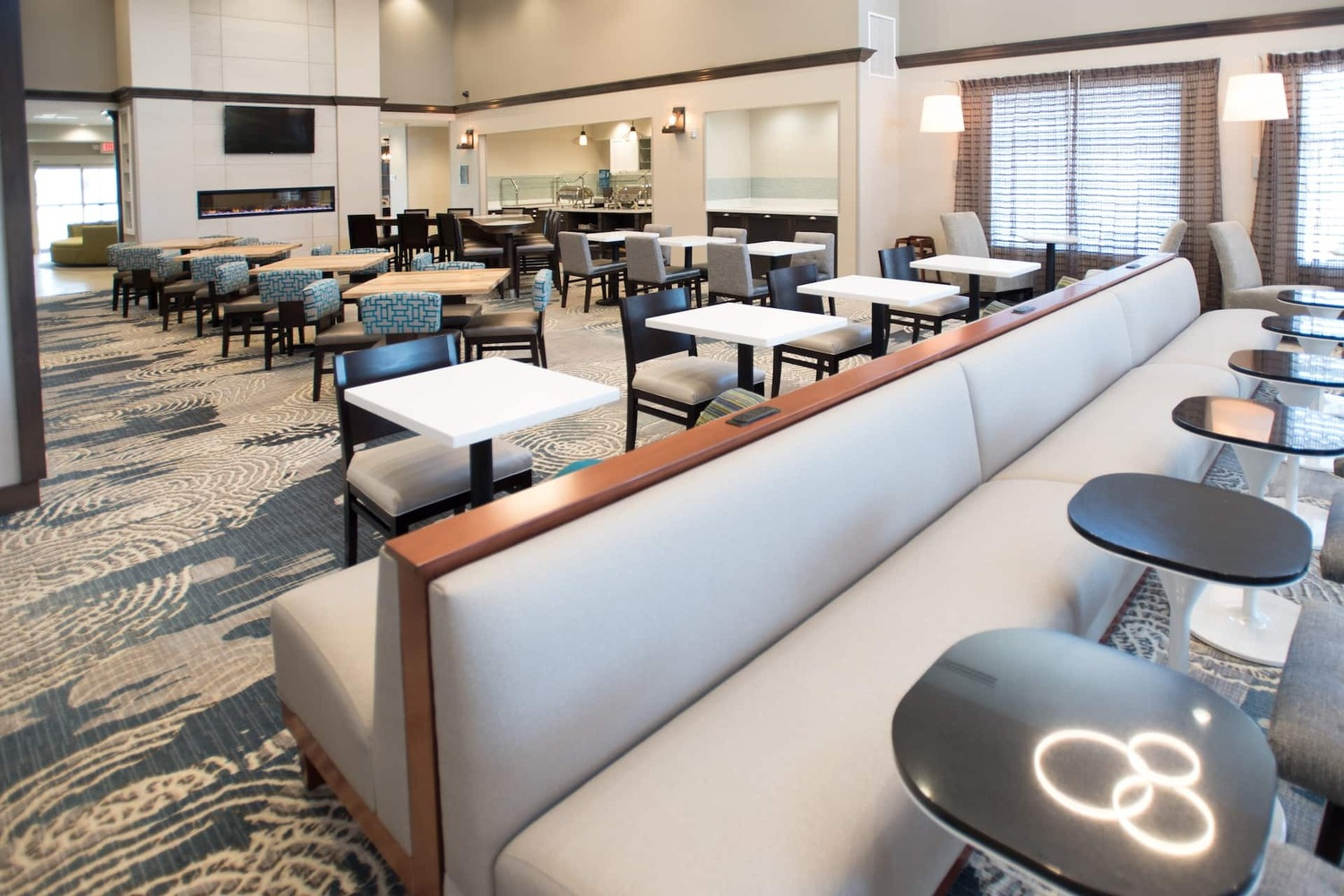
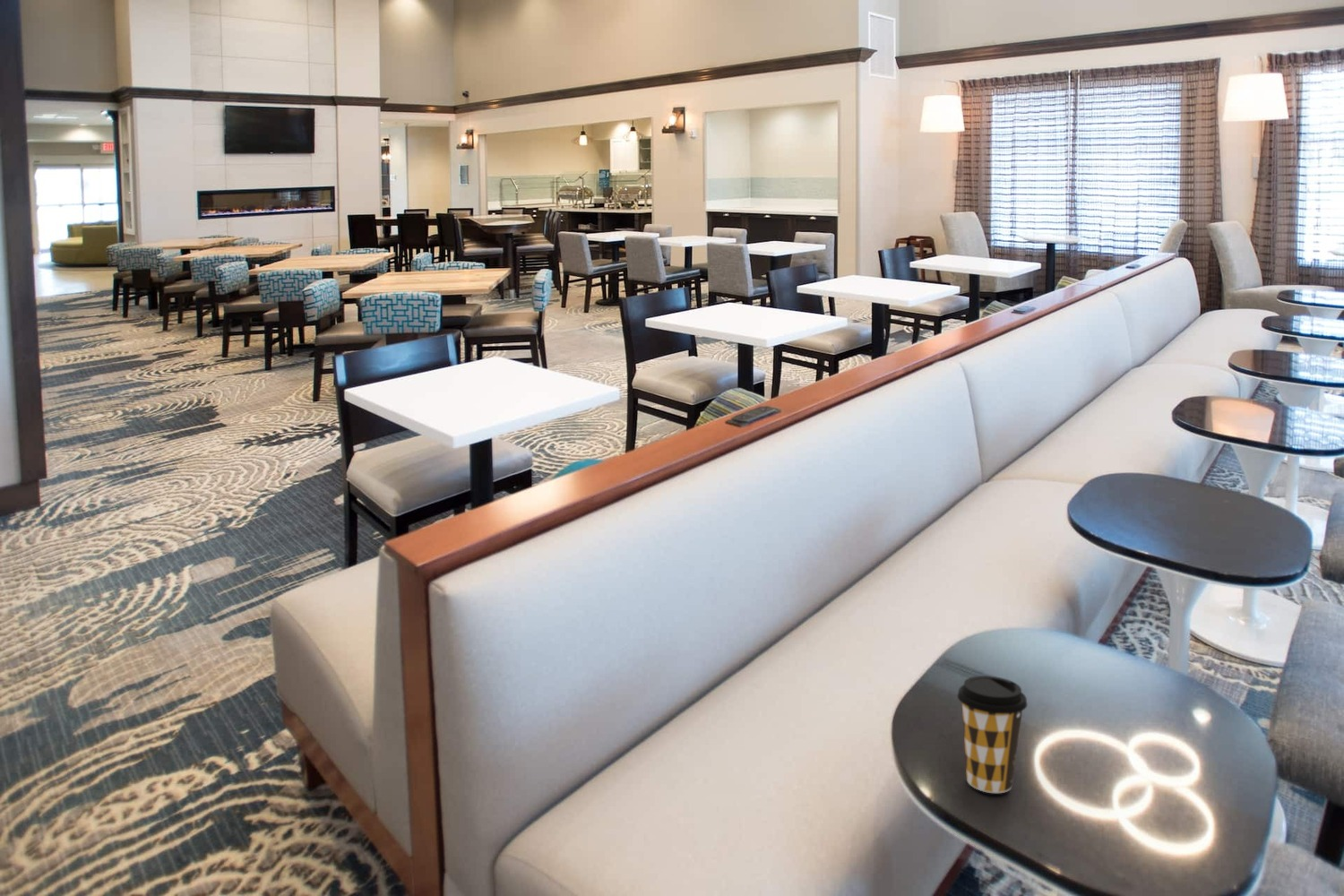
+ coffee cup (990, 734)
